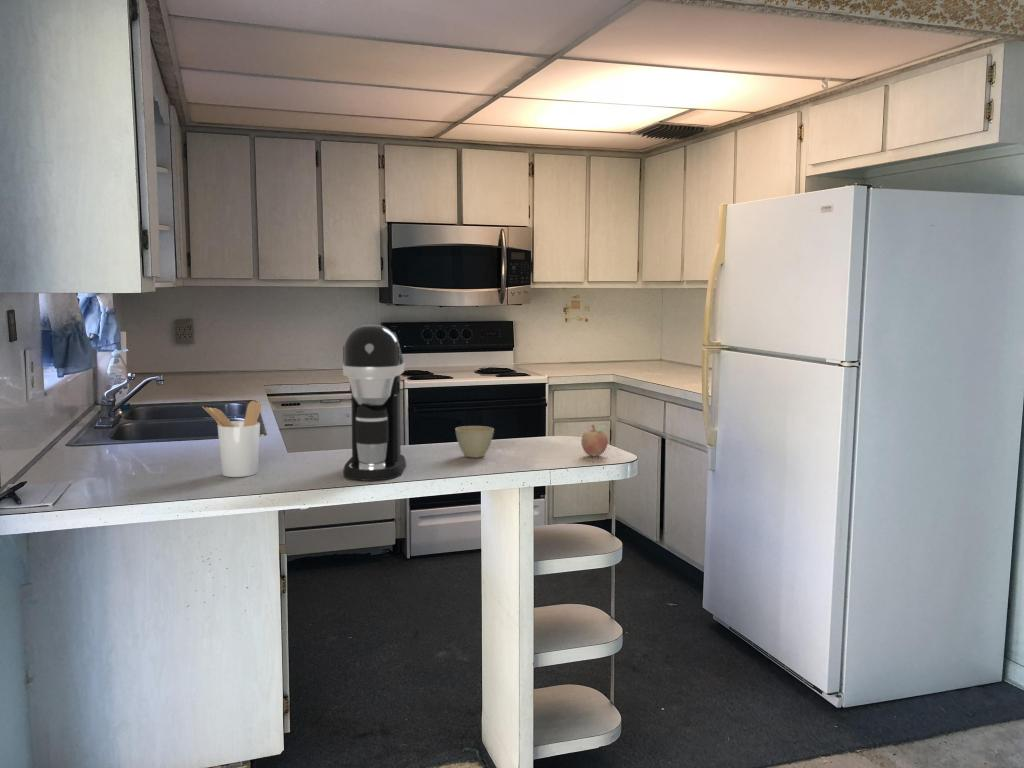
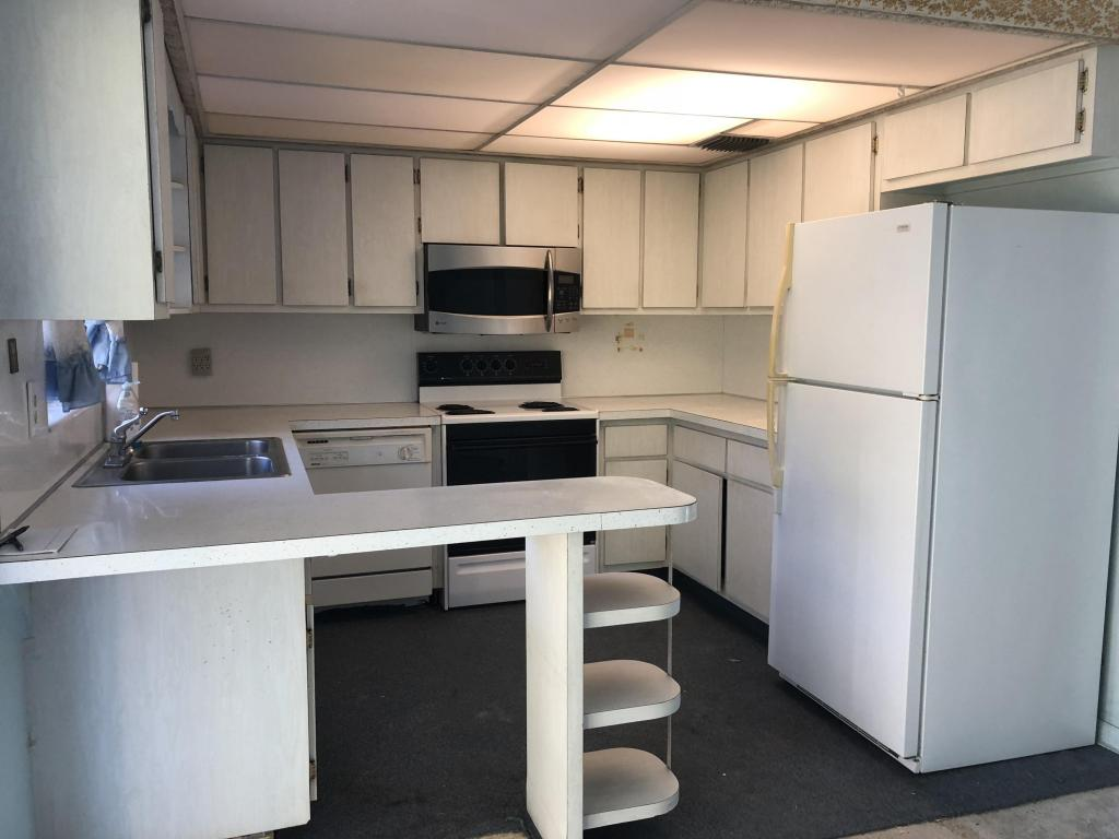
- coffee maker (374, 398)
- fruit (594, 440)
- flower pot (474, 442)
- utensil holder (231, 438)
